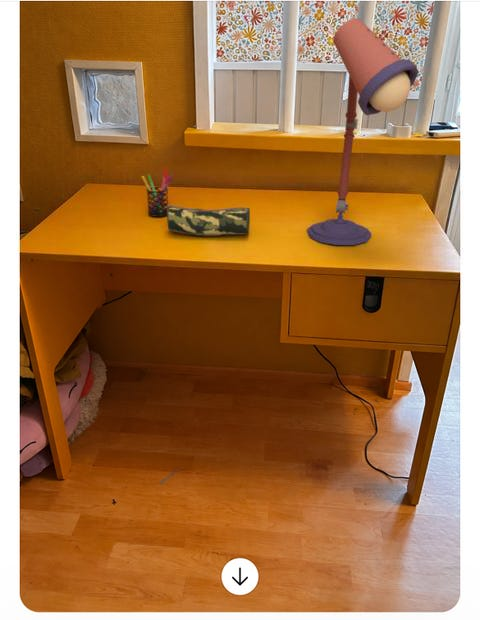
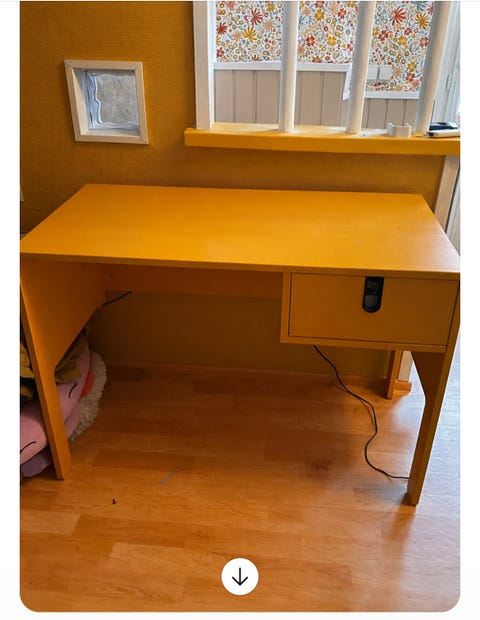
- desk lamp (353, 137)
- pencil case (207, 220)
- pen holder (157, 191)
